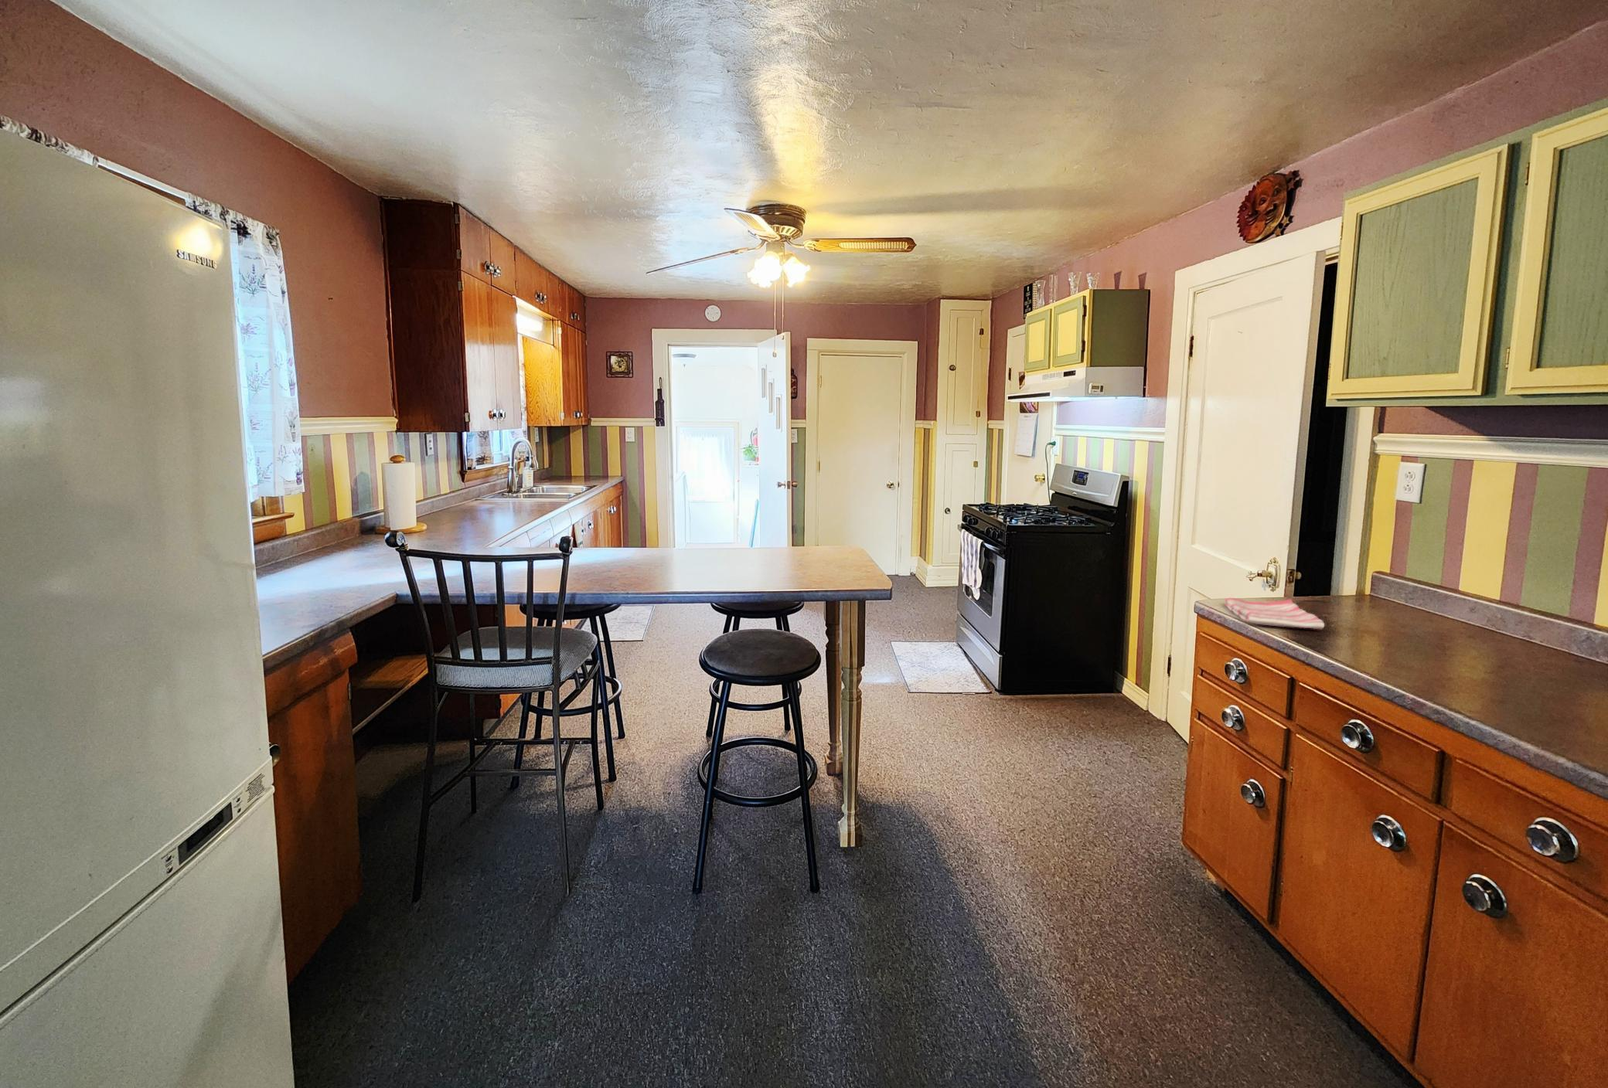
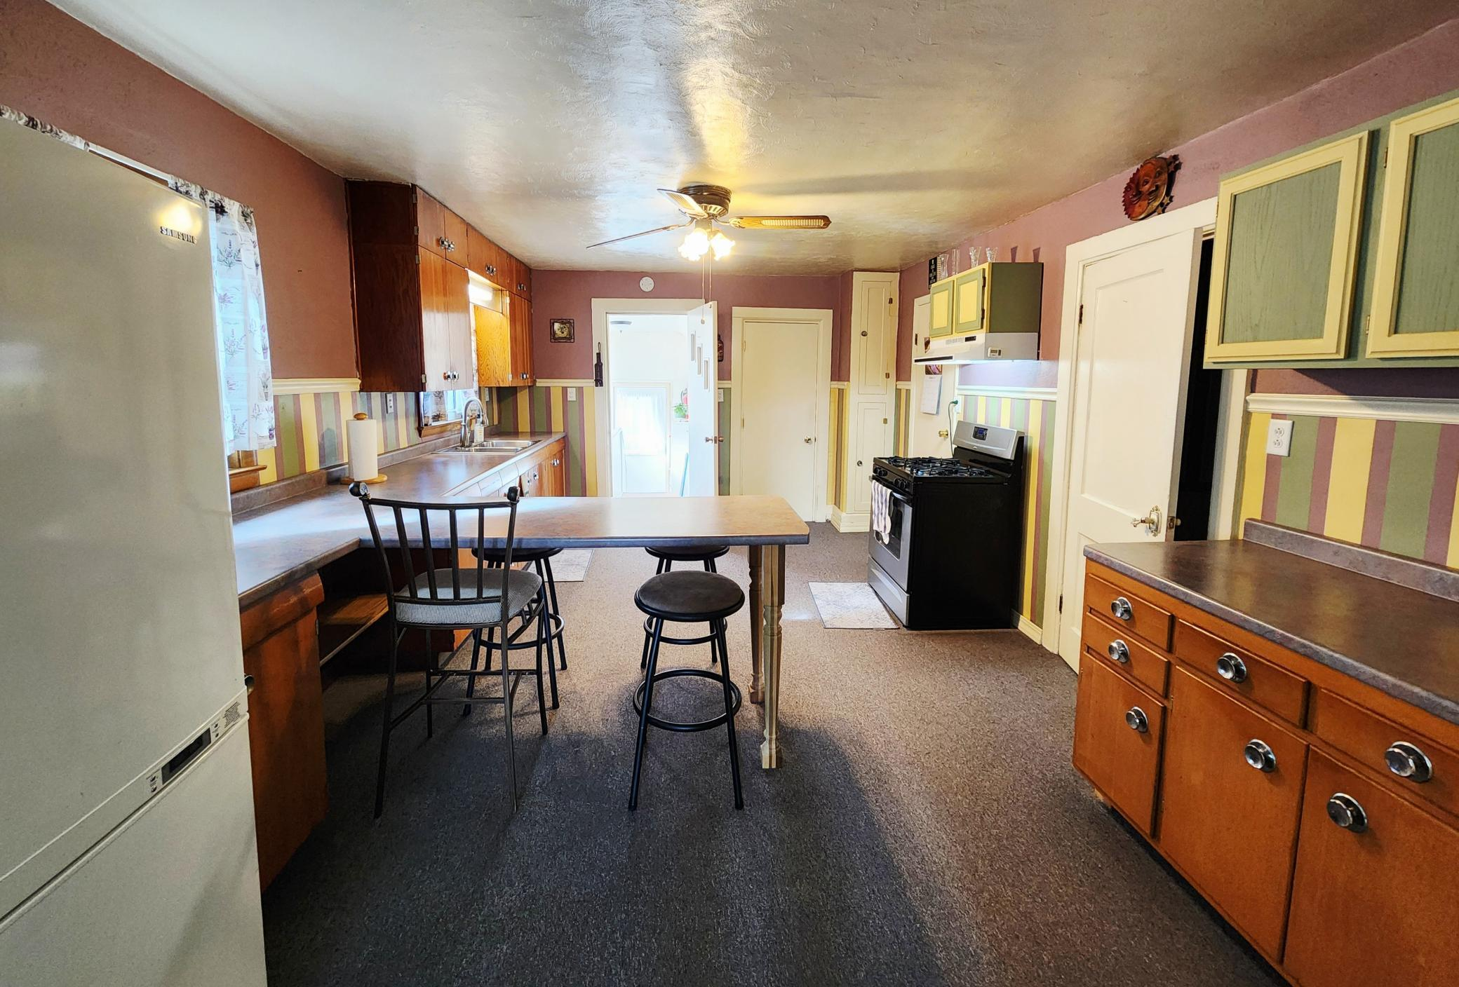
- dish towel (1270, 611)
